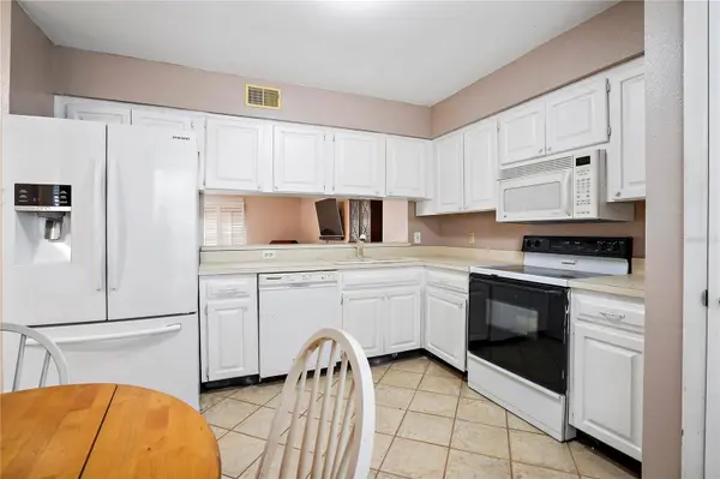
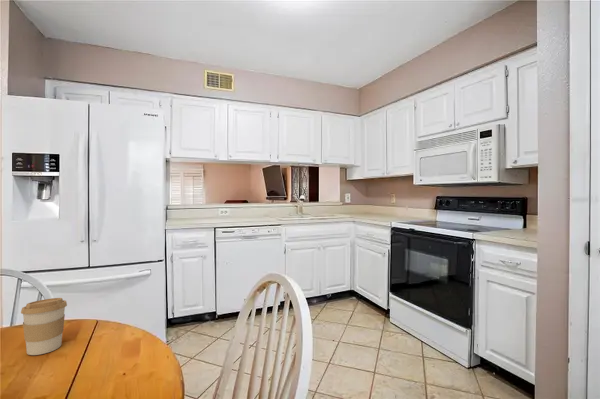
+ coffee cup (44, 323)
